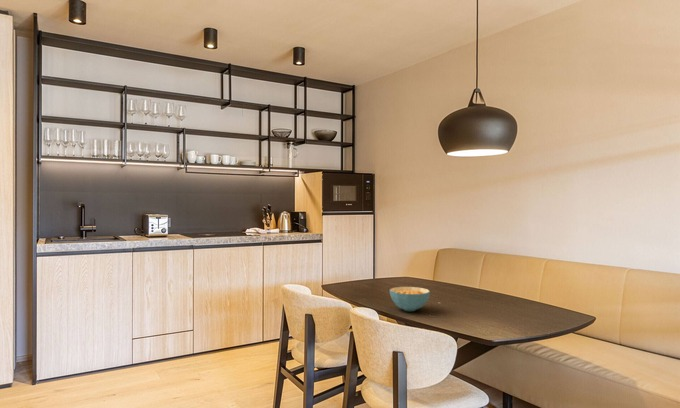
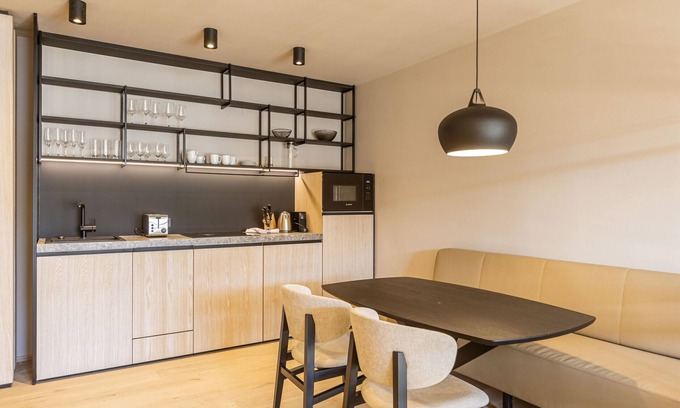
- cereal bowl (409, 300)
